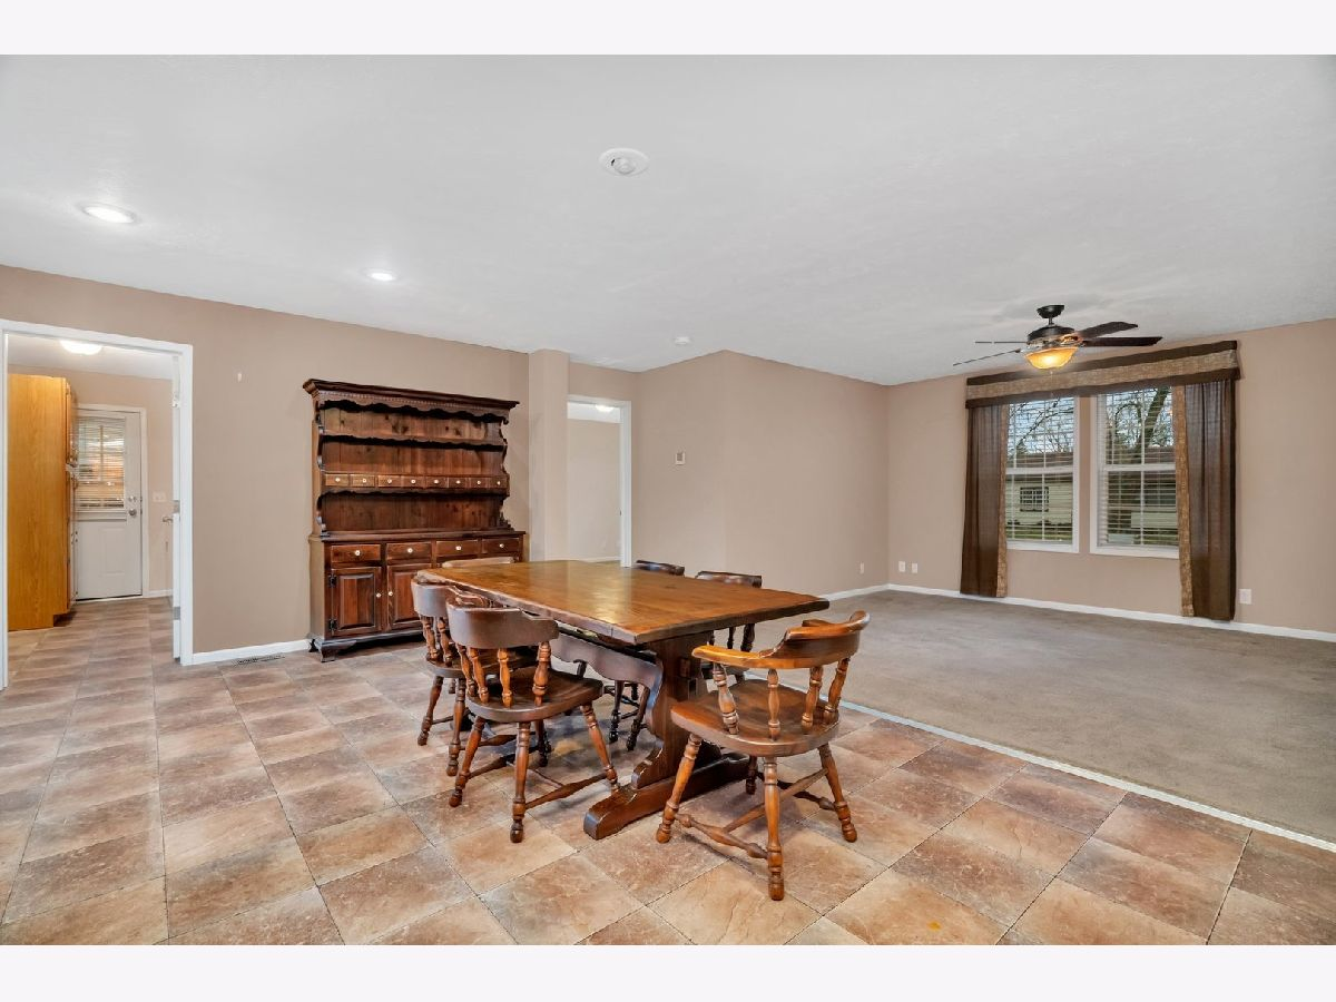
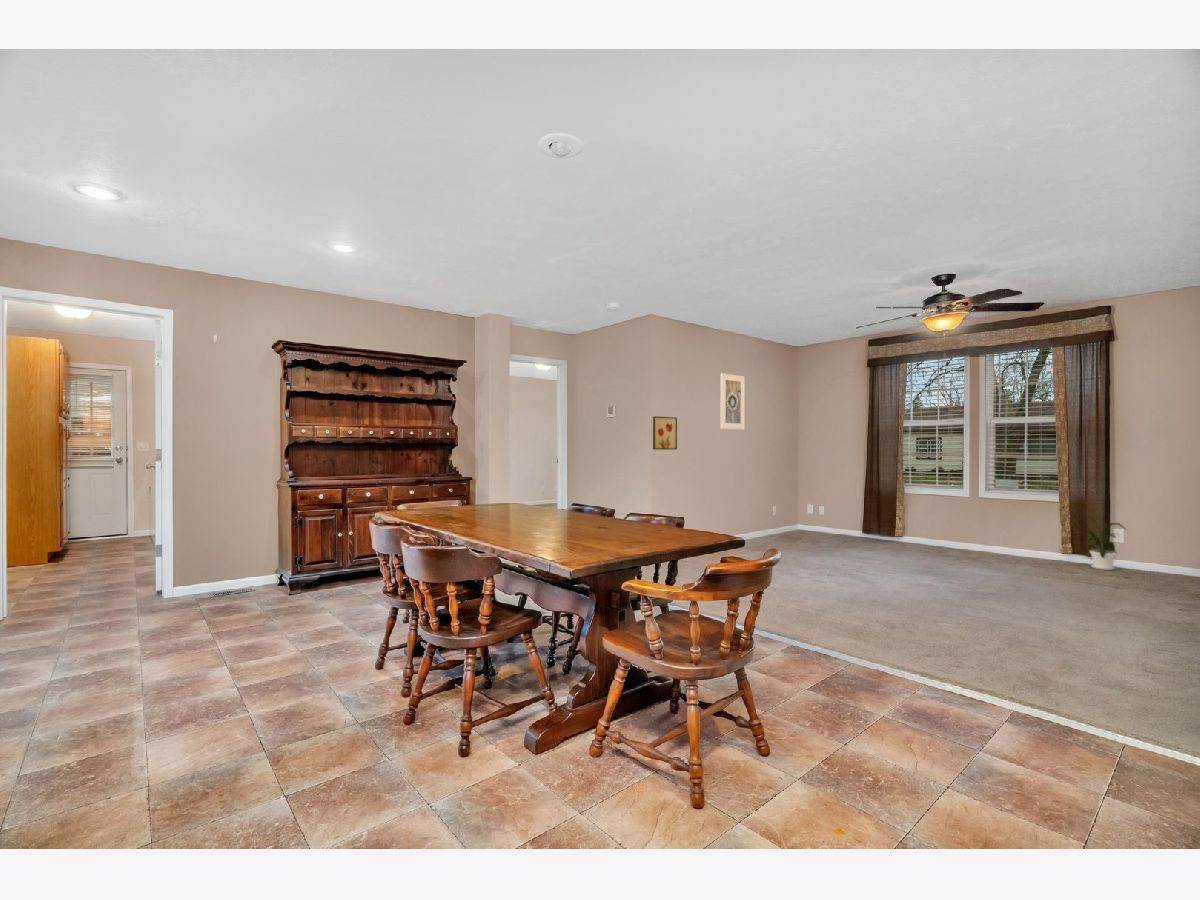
+ house plant (1100, 542)
+ wall art (664, 433)
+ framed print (732, 402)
